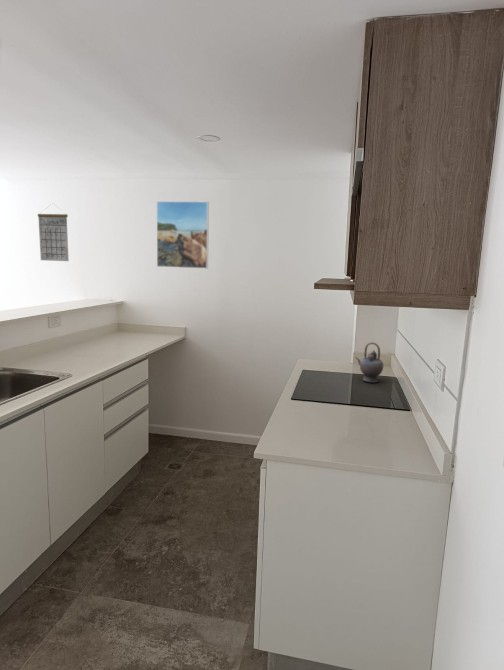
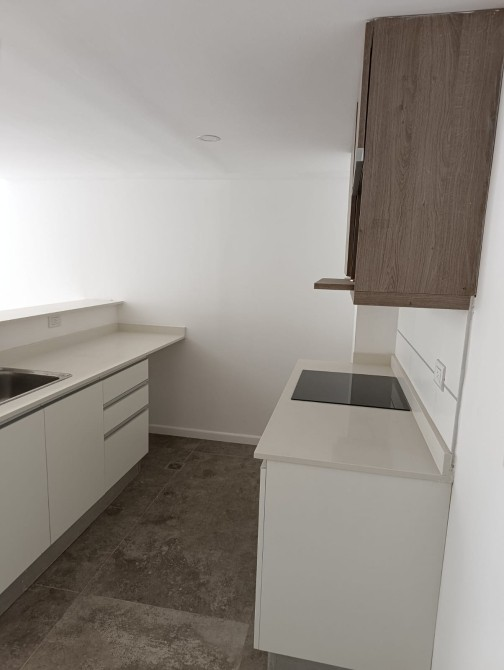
- calendar (53, 232)
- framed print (182, 235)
- teapot (369, 361)
